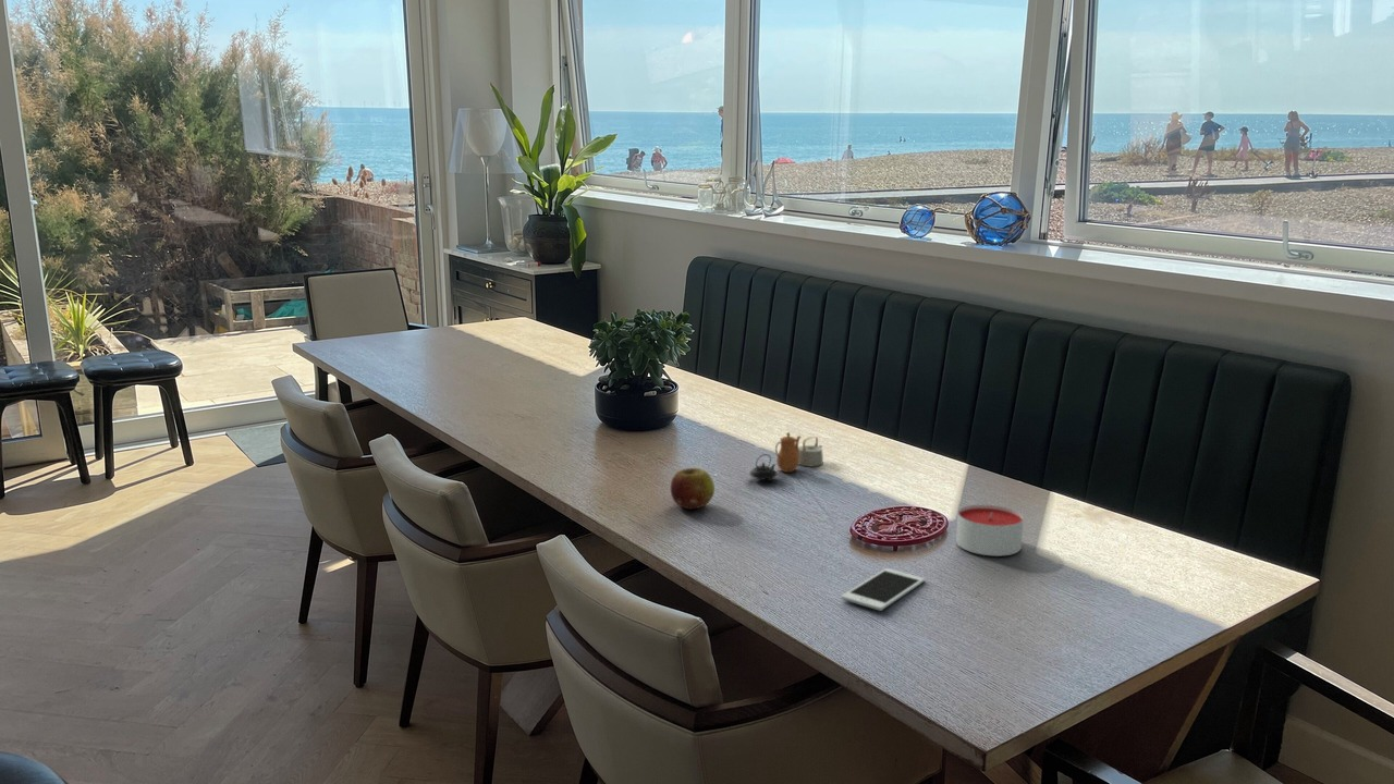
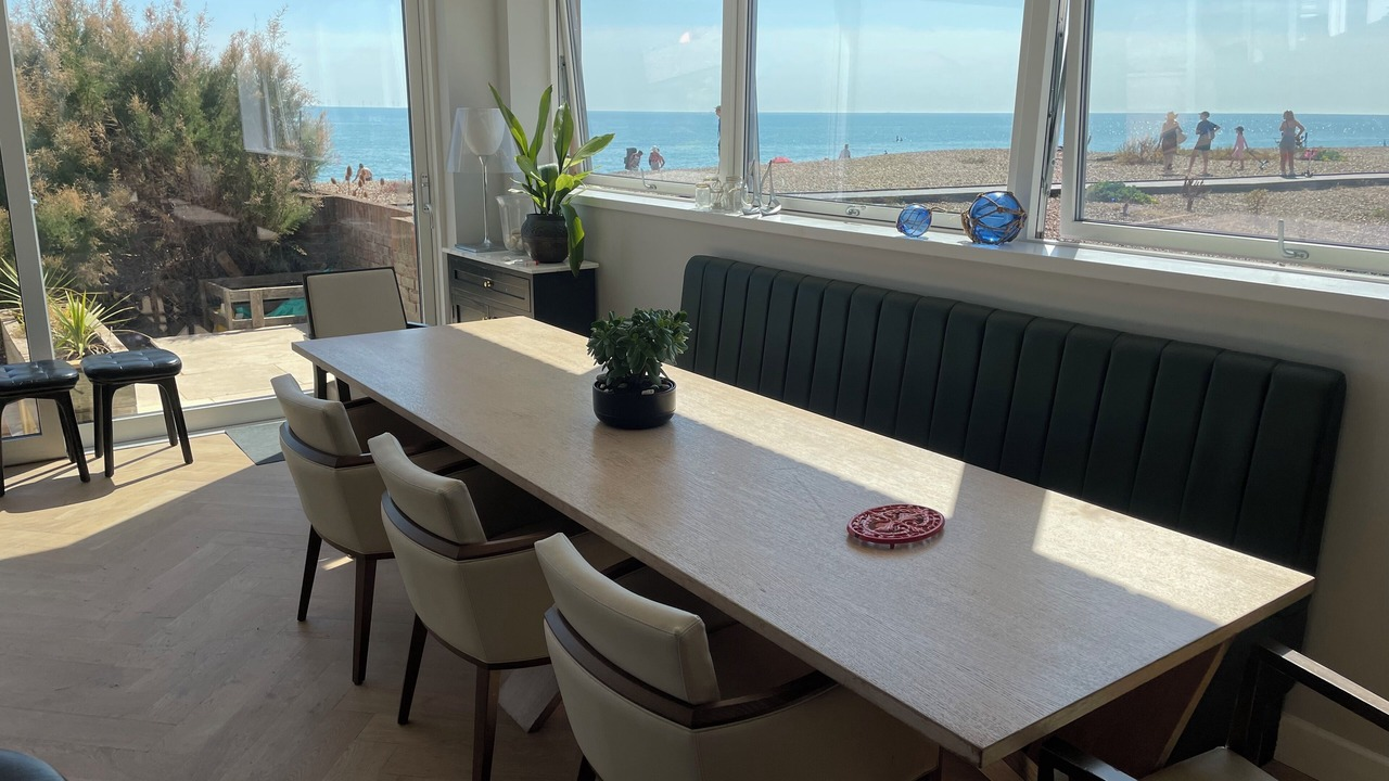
- fruit (692, 488)
- candle (989, 528)
- teapot (788, 451)
- cell phone (883, 588)
